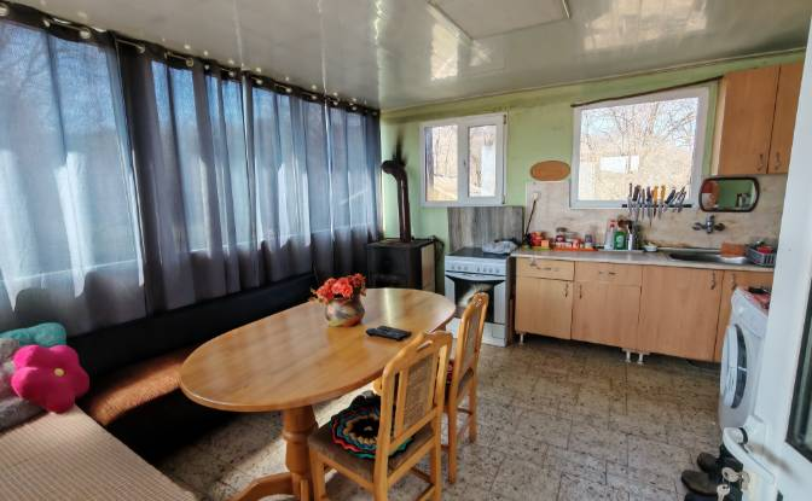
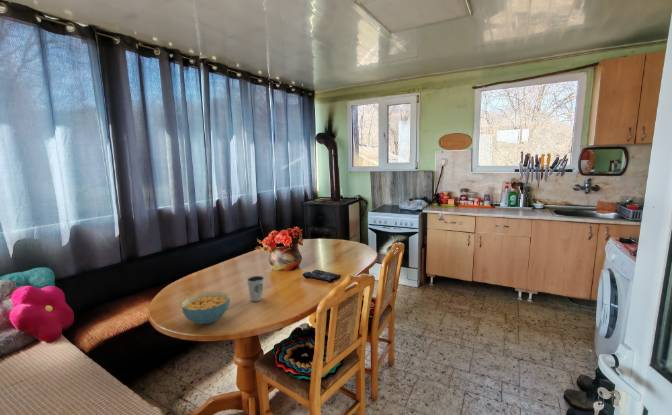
+ dixie cup (256, 288)
+ cereal bowl (206, 310)
